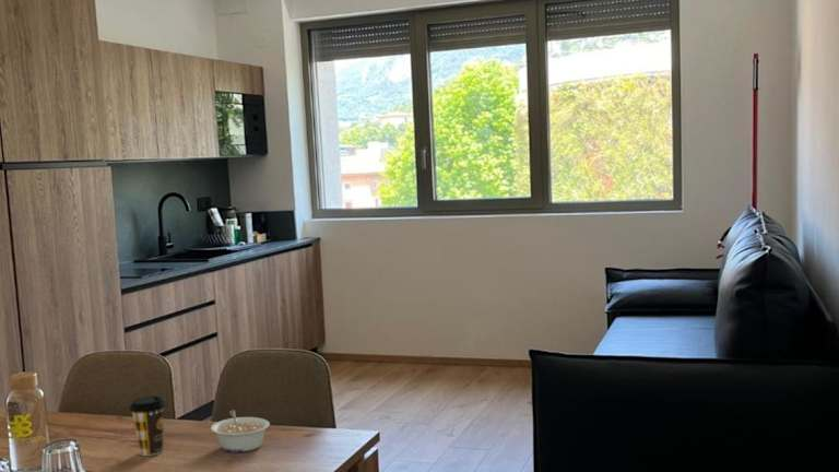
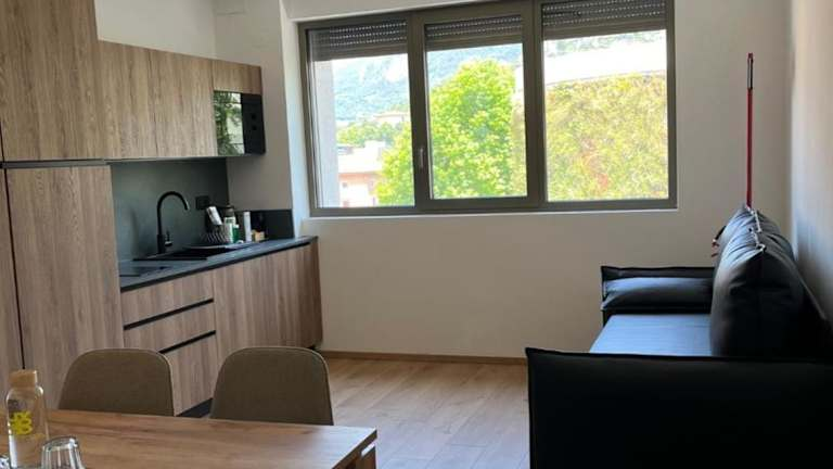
- legume (238, 433)
- coffee cup (149, 425)
